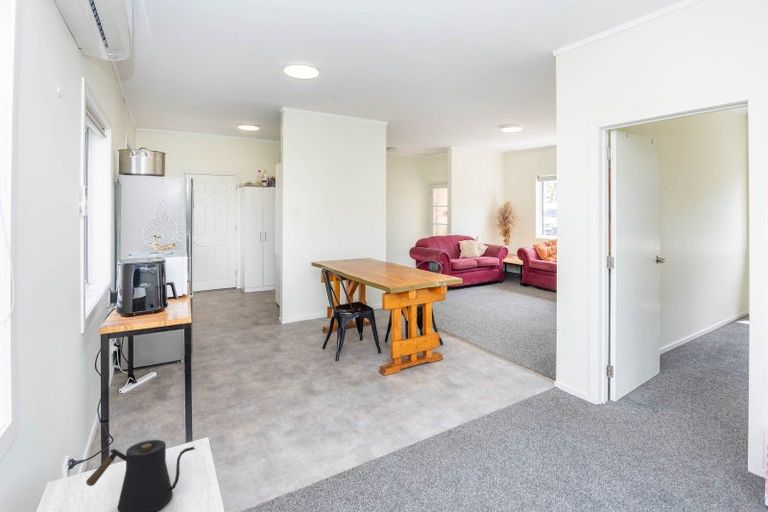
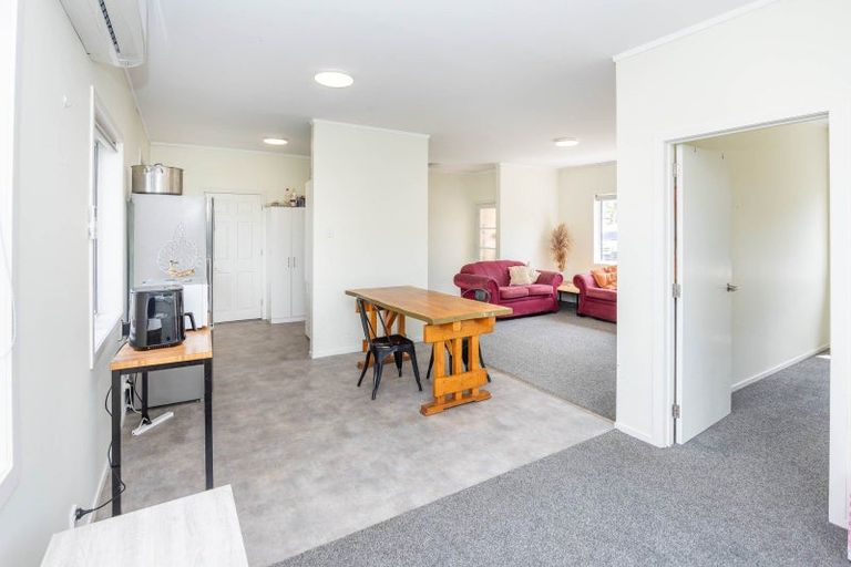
- kettle (142, 474)
